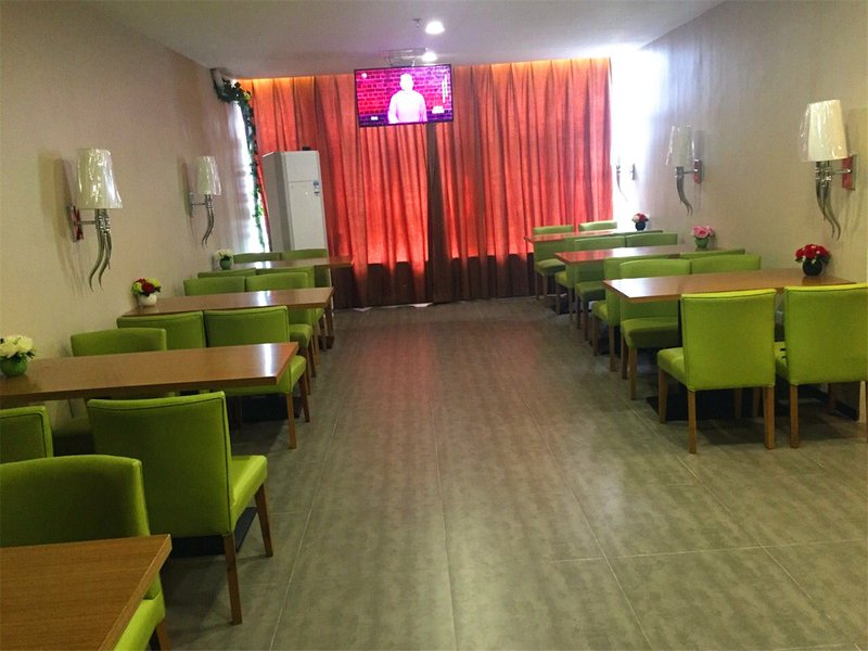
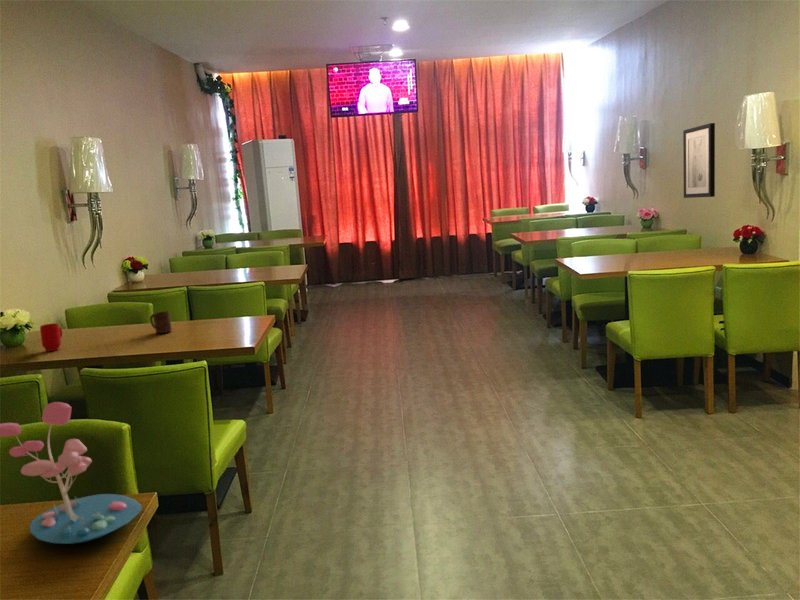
+ wall art (698, 162)
+ mug (53, 336)
+ decorative tree (74, 466)
+ cup (160, 322)
